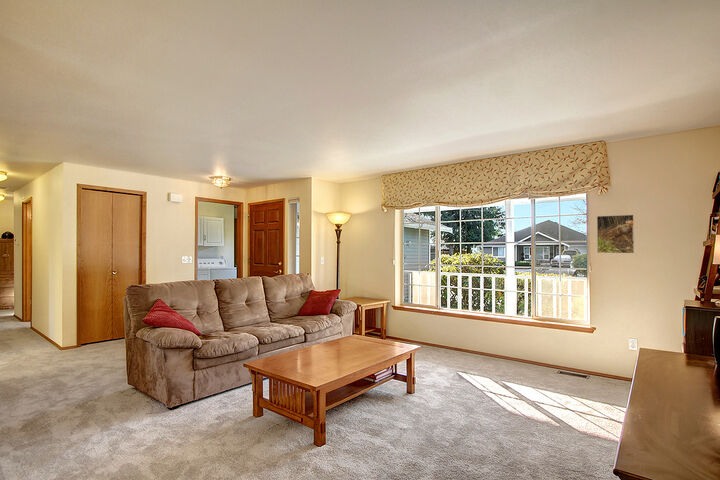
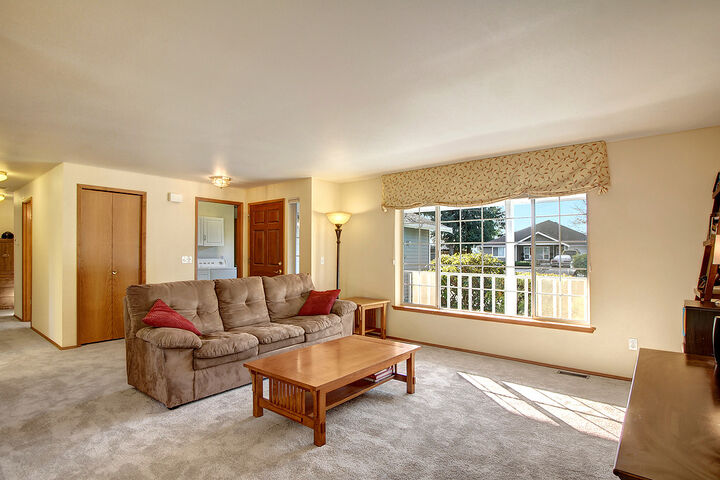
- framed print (615, 234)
